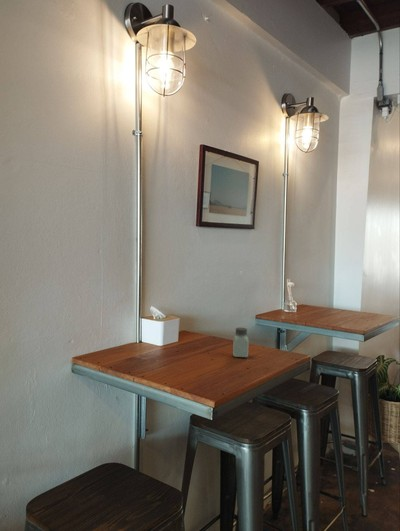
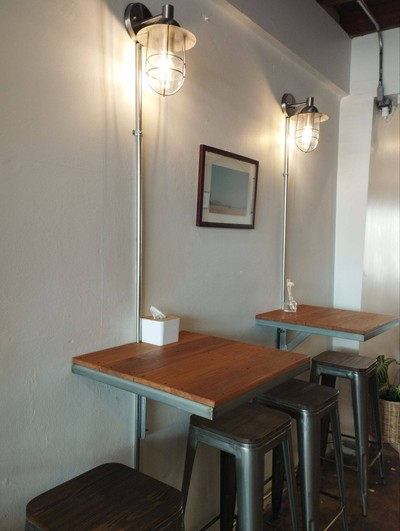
- saltshaker (240, 342)
